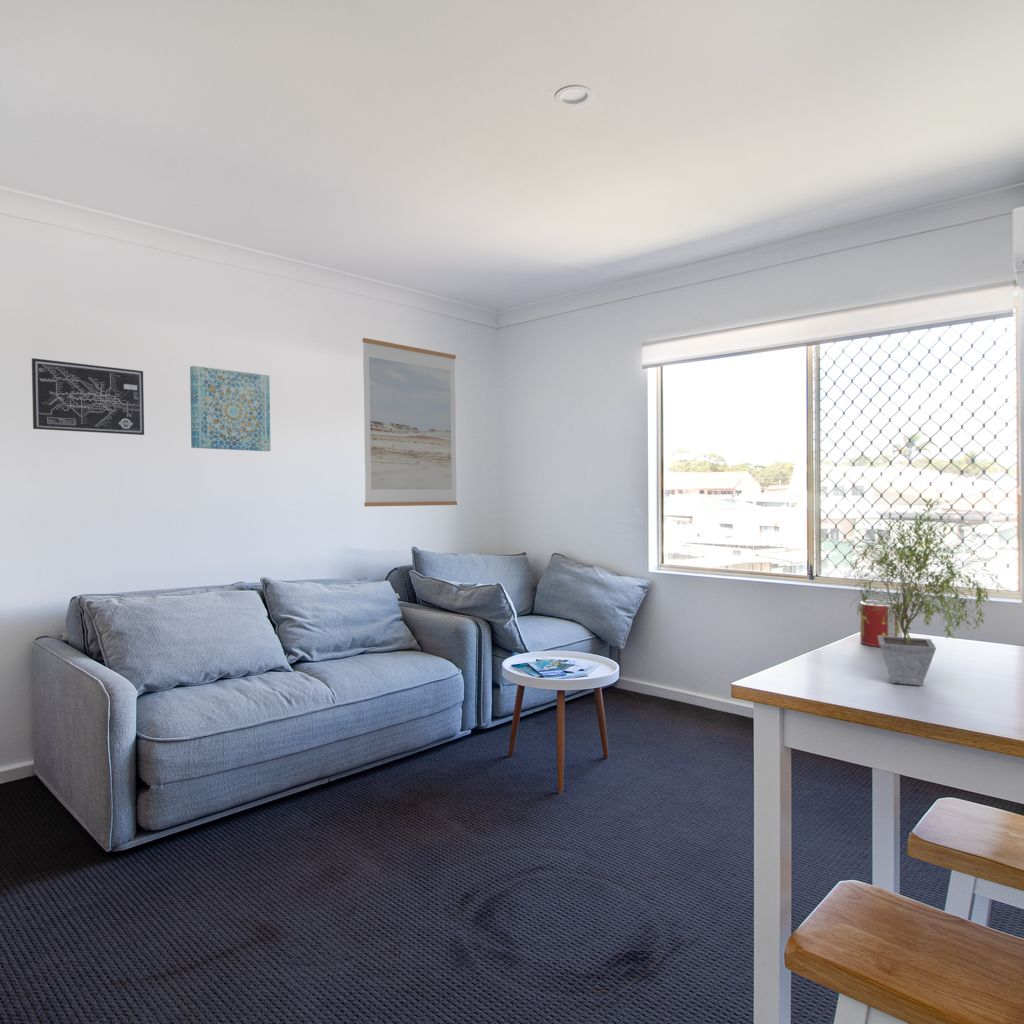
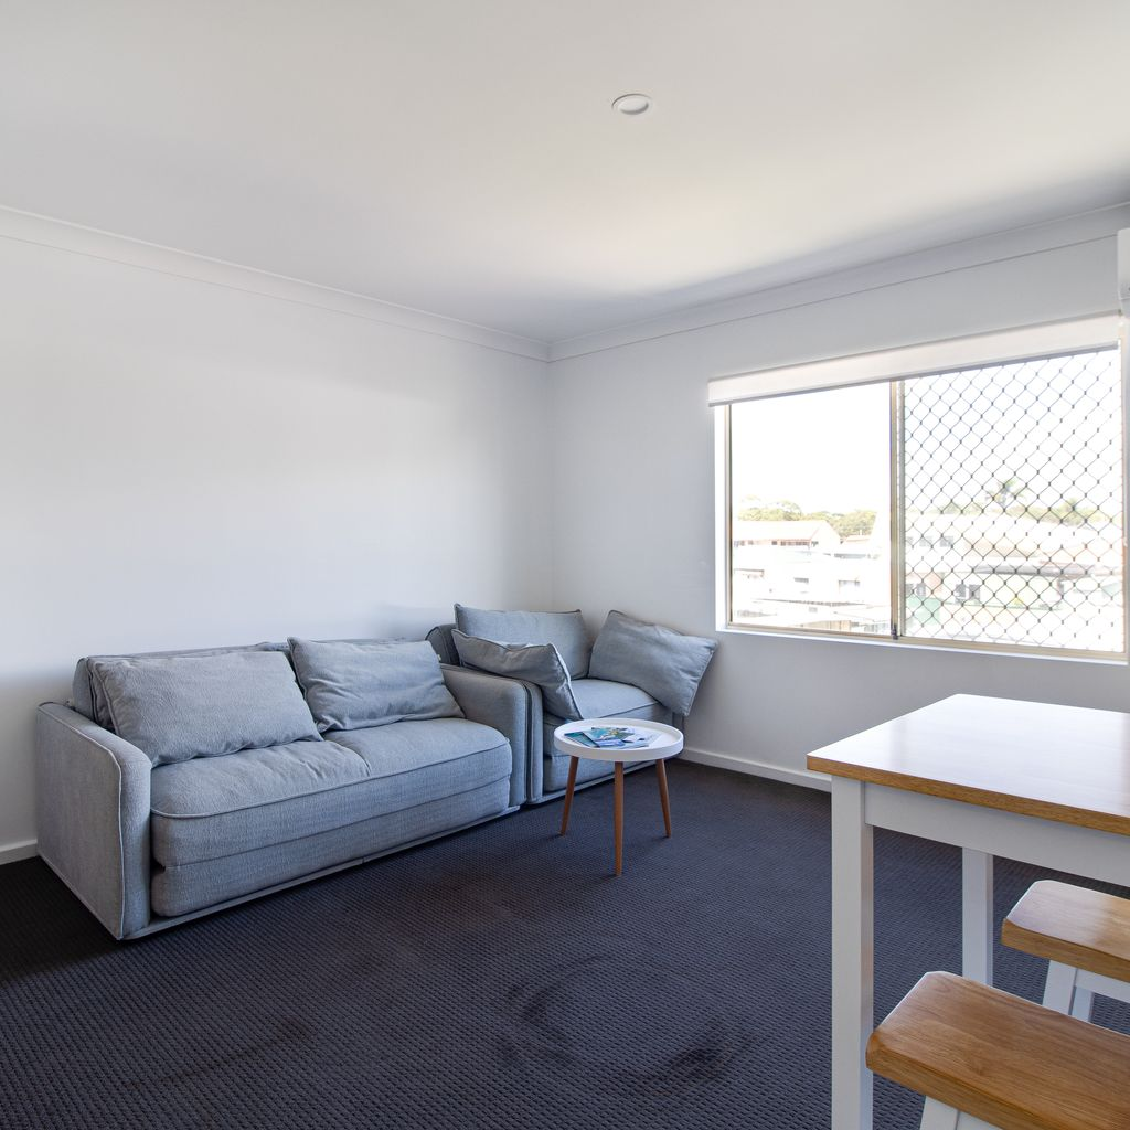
- mug (884, 624)
- wall art (231, 410)
- wall art (412, 426)
- potted plant (914, 588)
- wall art (90, 398)
